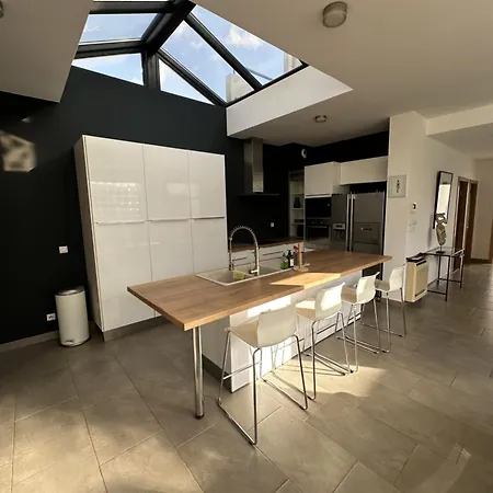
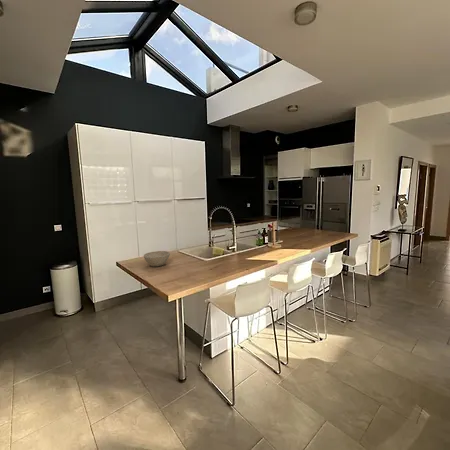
+ bowl (157, 259)
